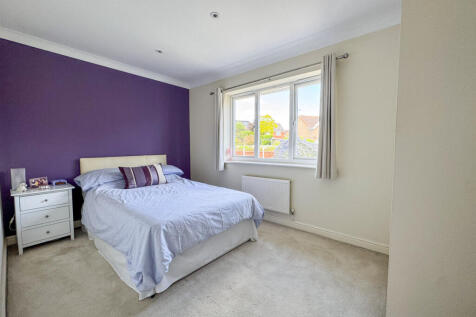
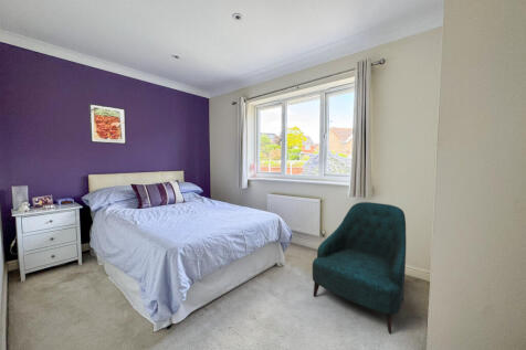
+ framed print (108, 125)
+ armchair (361, 254)
